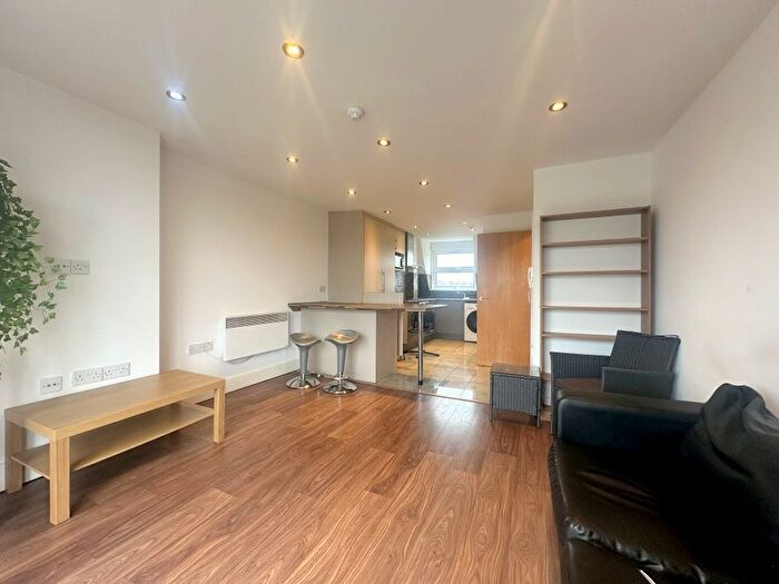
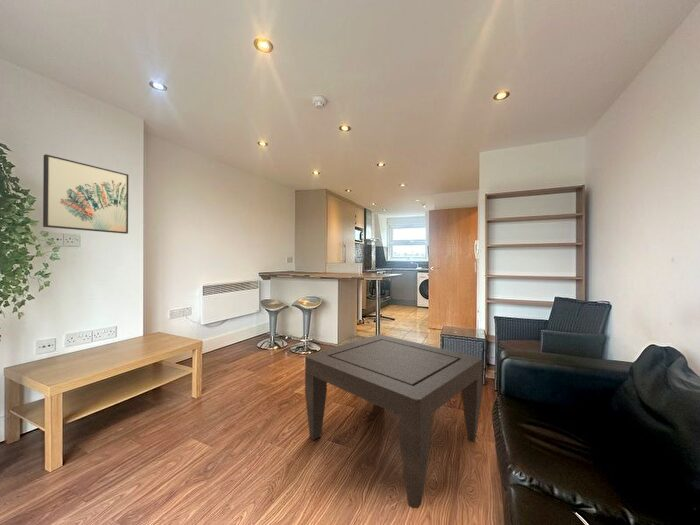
+ wall art (90, 198)
+ coffee table (392, 397)
